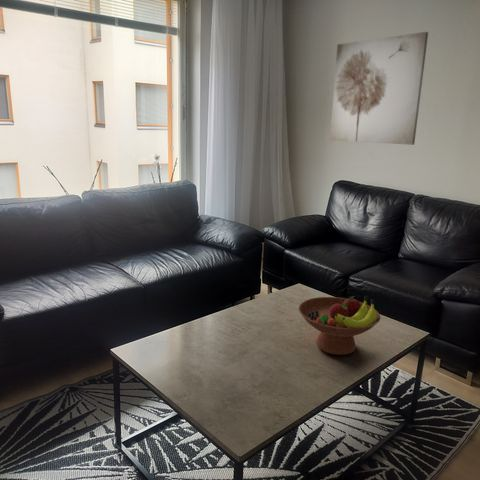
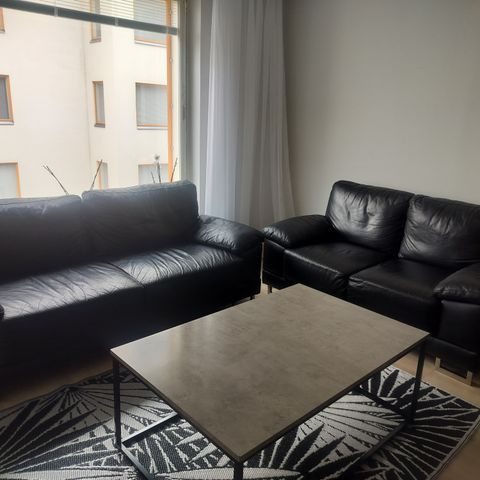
- fruit bowl (337, 322)
- wall art (373, 92)
